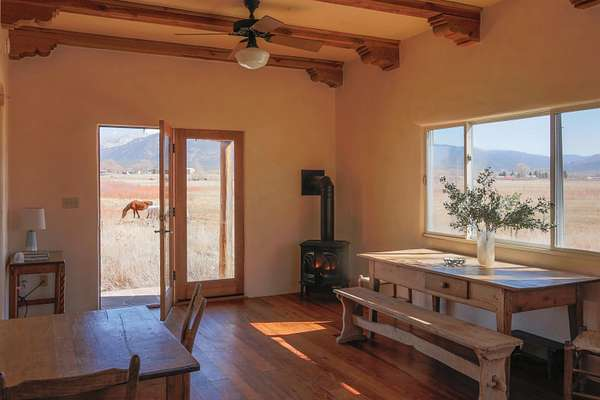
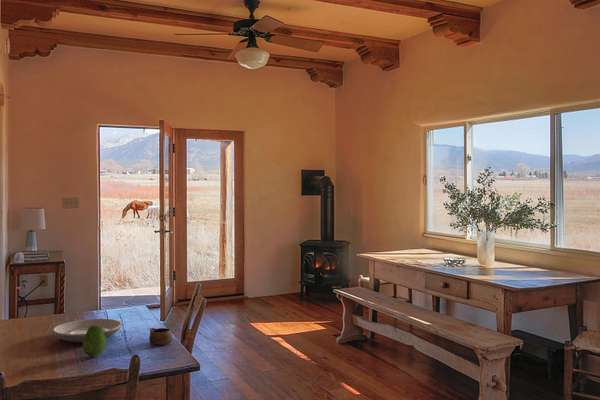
+ plate (87, 329)
+ fruit (94, 340)
+ cup (159, 335)
